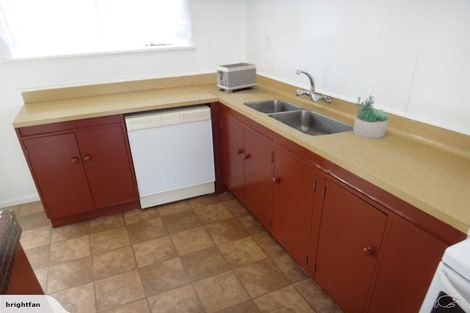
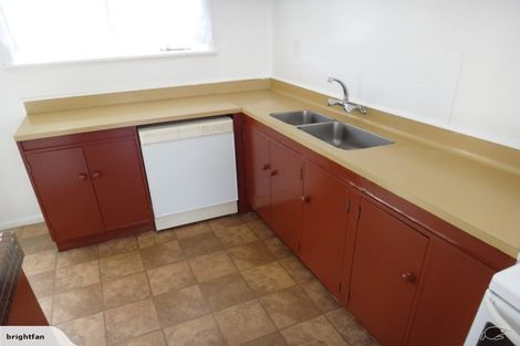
- toaster (235, 77)
- succulent plant (372, 115)
